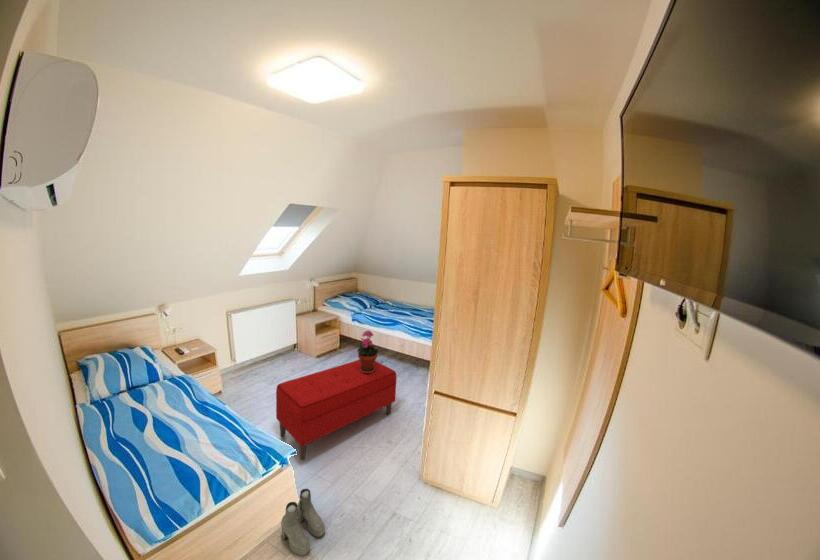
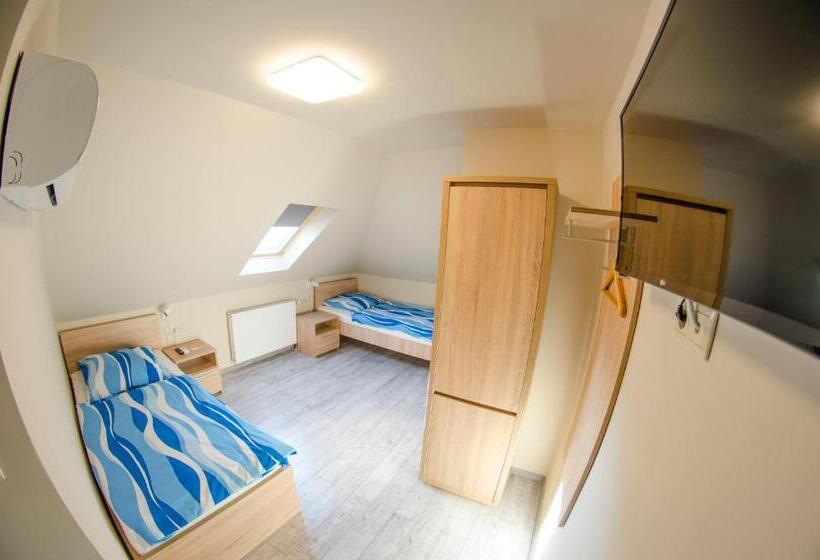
- bench (340, 401)
- potted plant (367, 350)
- boots (303, 518)
